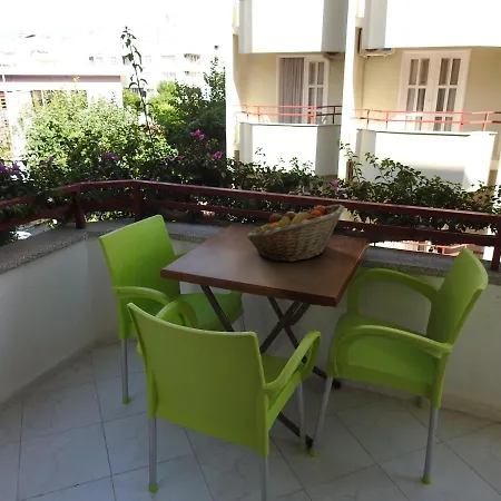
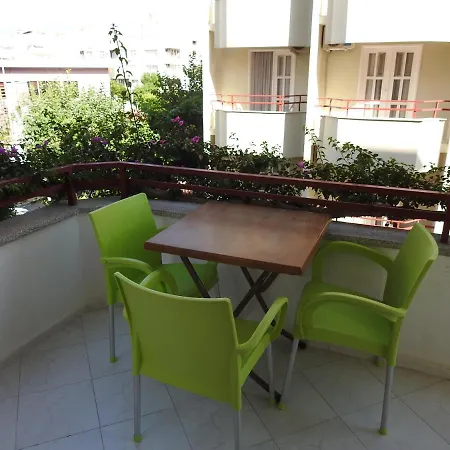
- fruit basket (296, 228)
